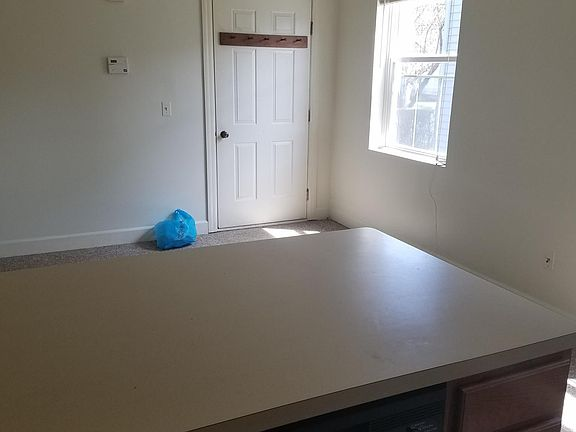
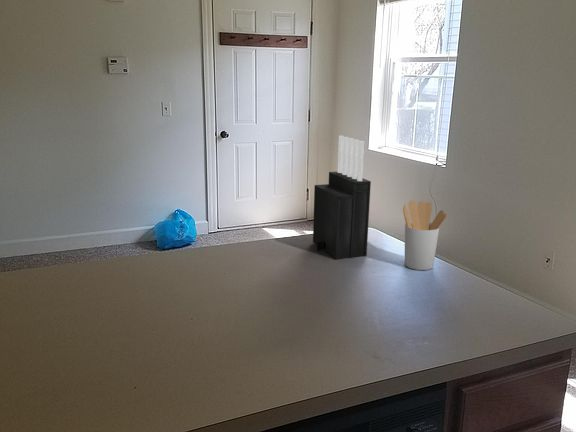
+ knife block (337, 195)
+ utensil holder (420, 233)
